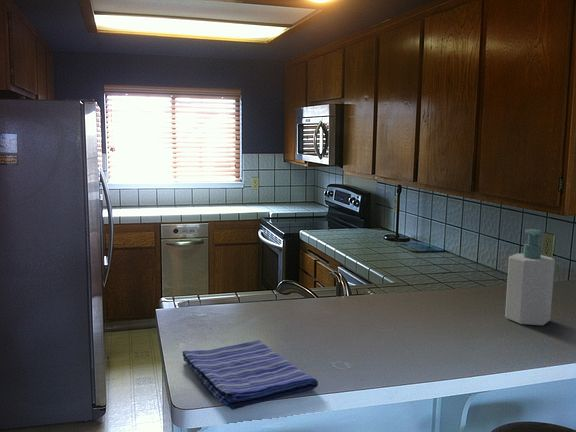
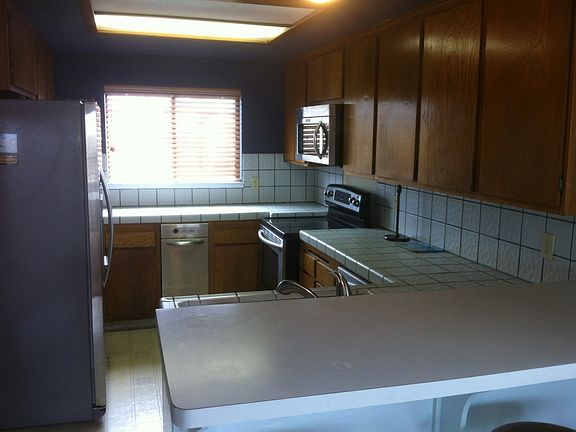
- soap bottle (530, 275)
- dish towel (246, 367)
